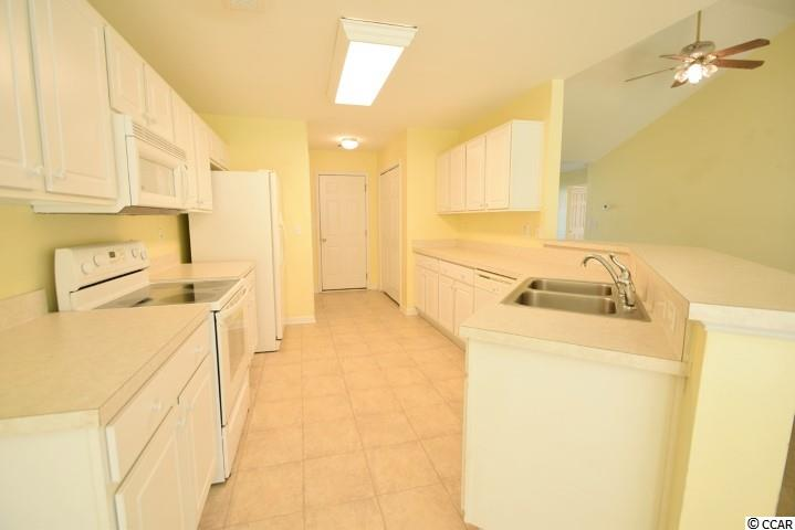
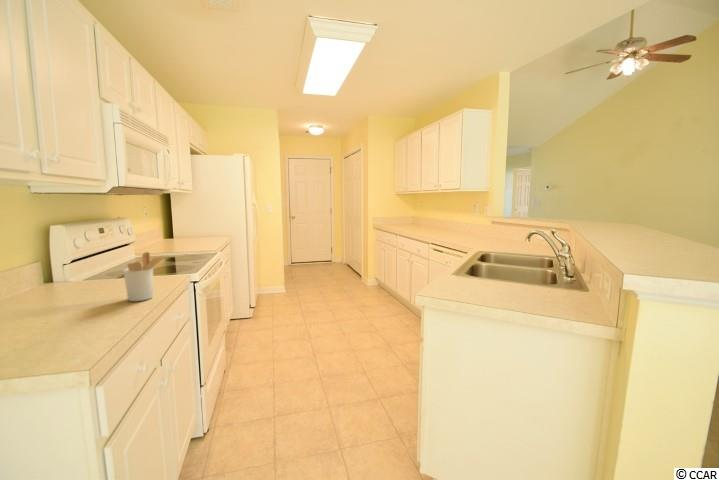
+ utensil holder (145, 276)
